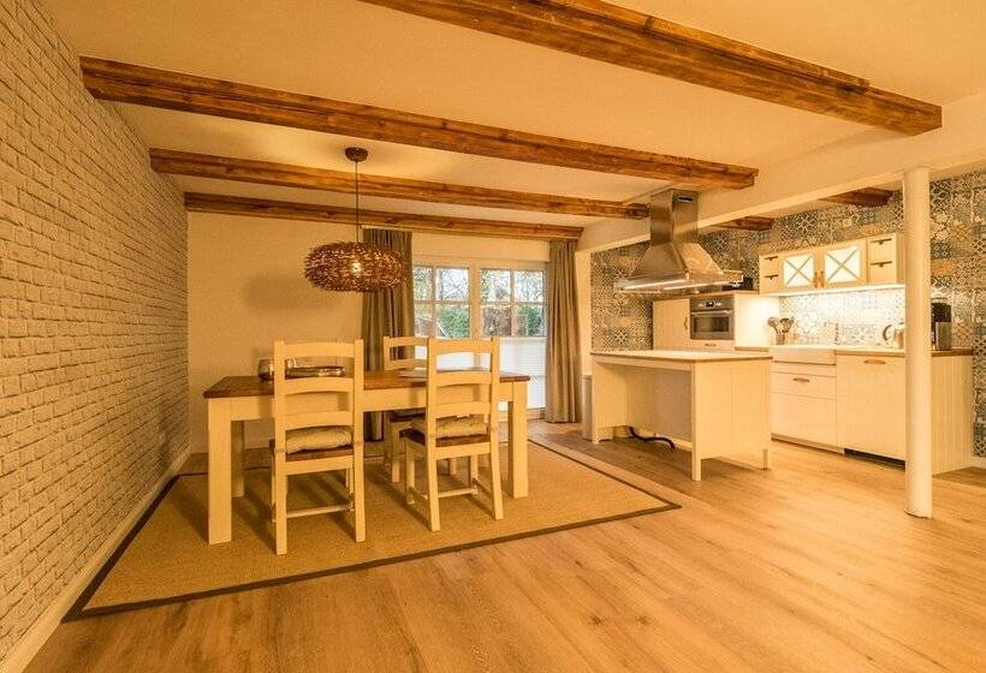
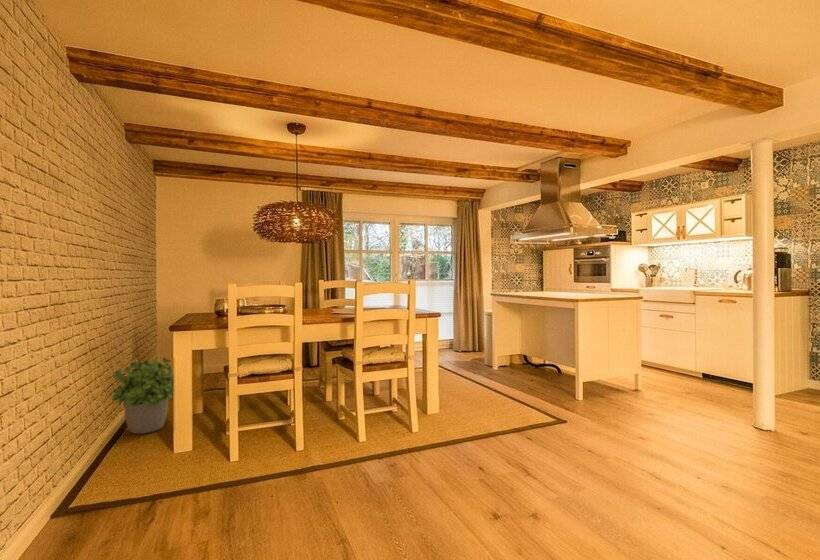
+ potted plant (148, 393)
